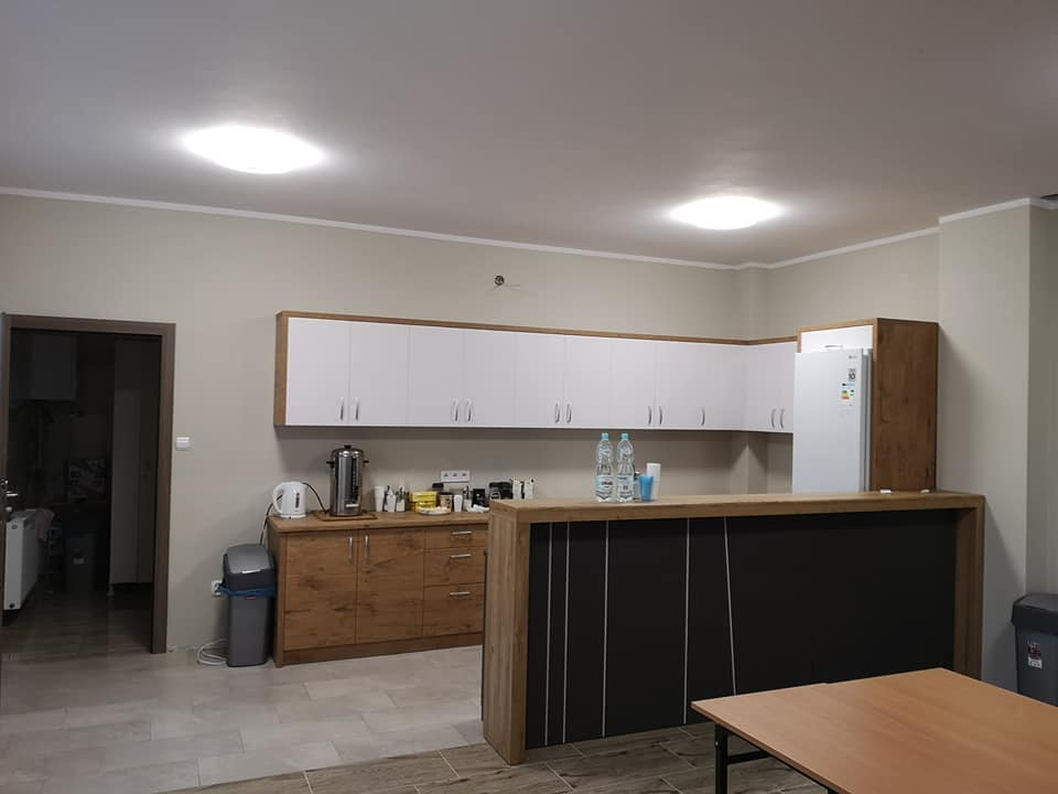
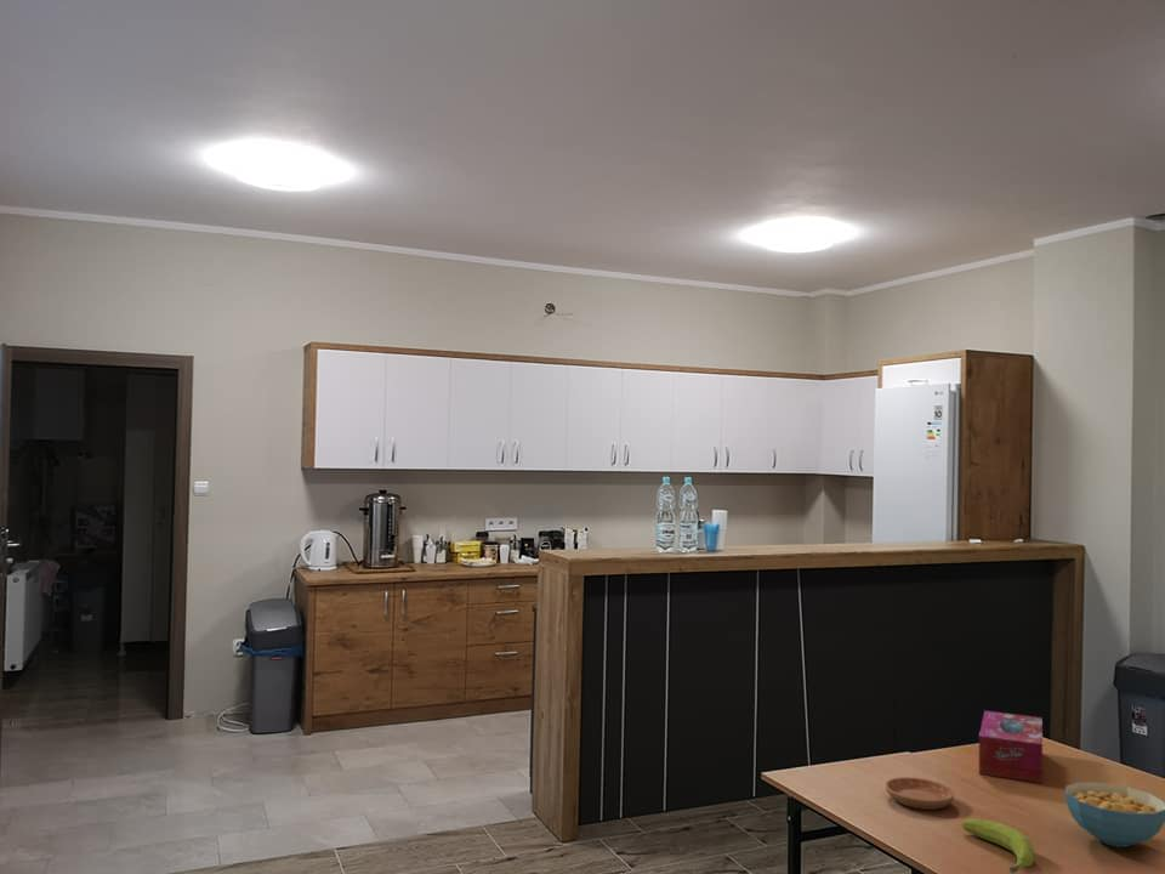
+ cereal bowl (1114, 819)
+ fruit (993, 839)
+ saucer (919, 794)
+ tissue box (1011, 744)
